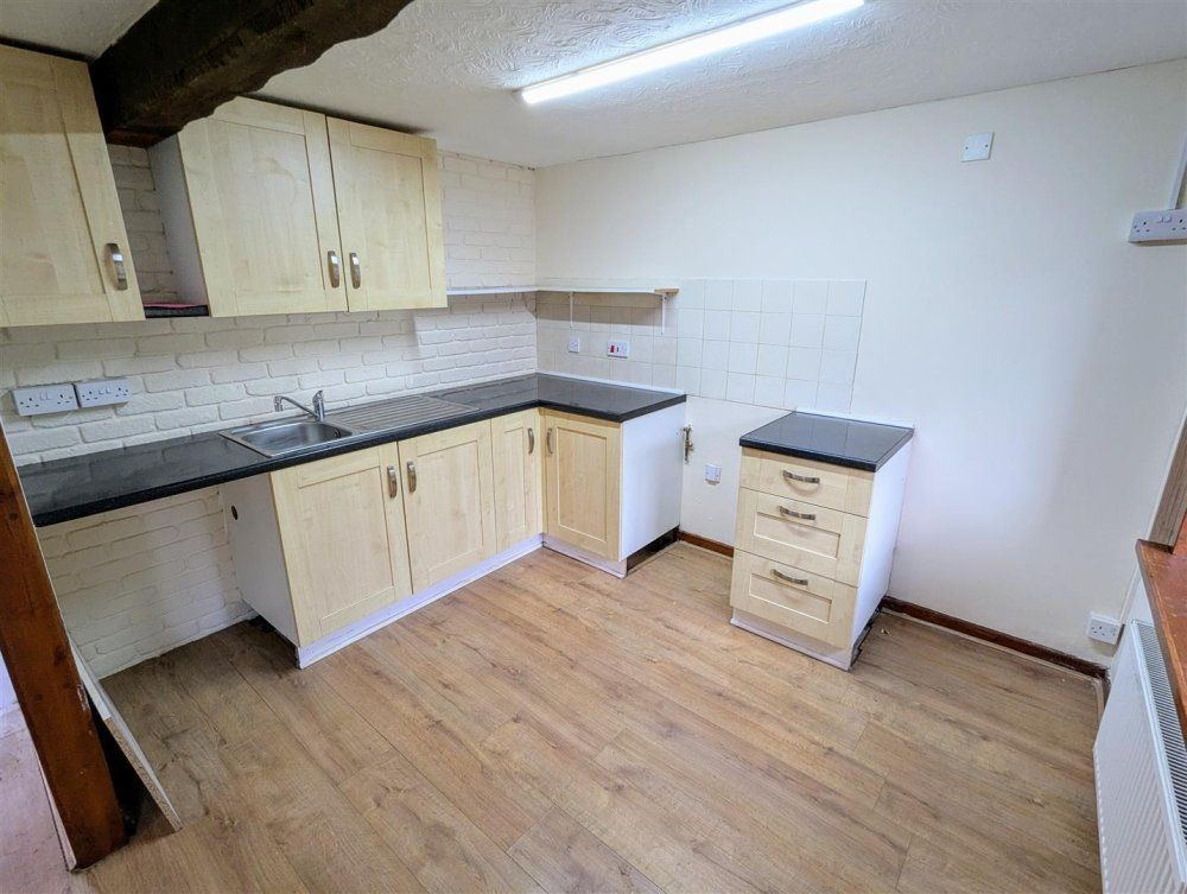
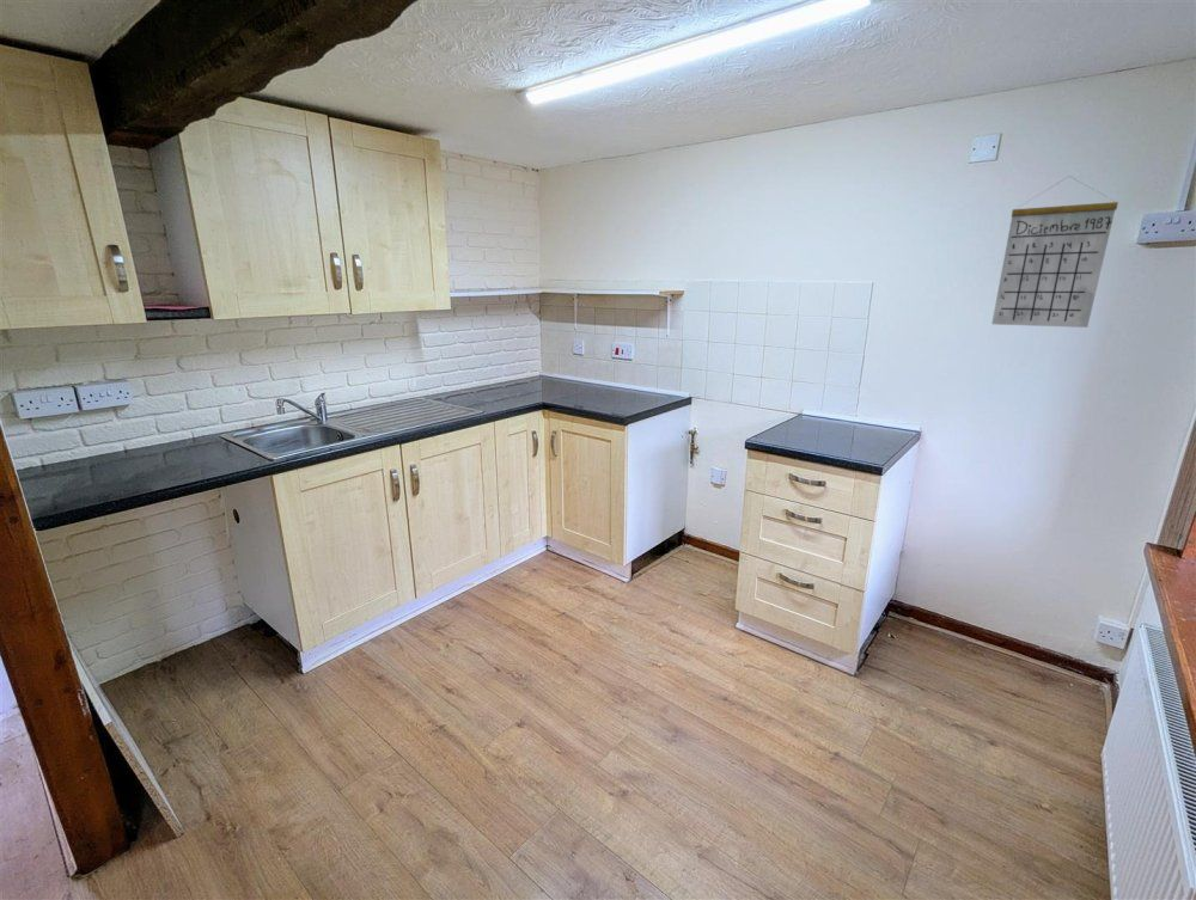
+ calendar (1052, 252)
